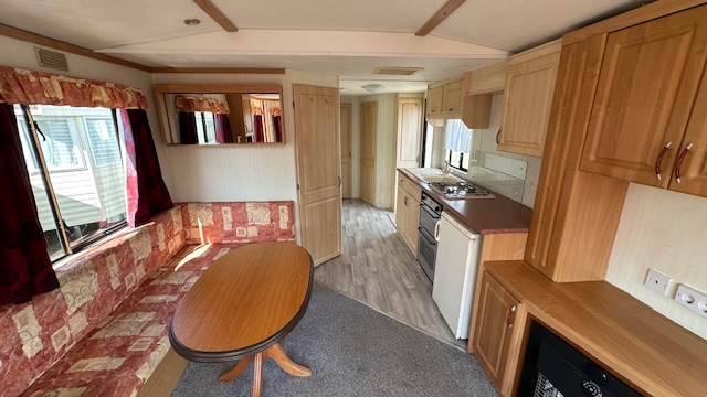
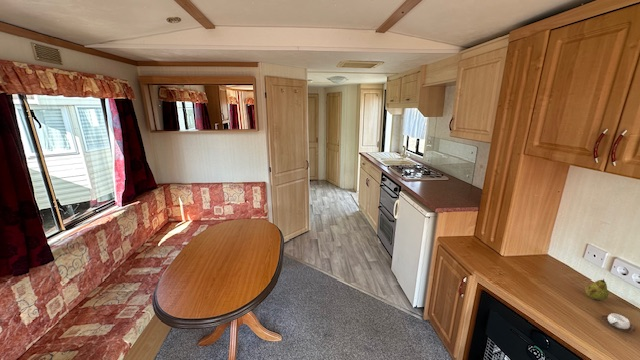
+ fruit (597, 287)
+ cup (618, 322)
